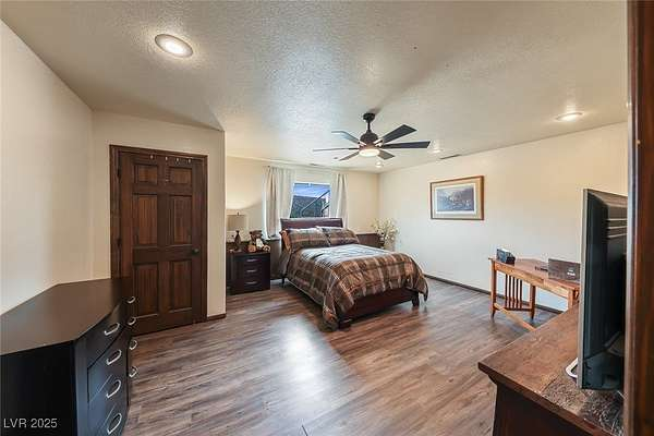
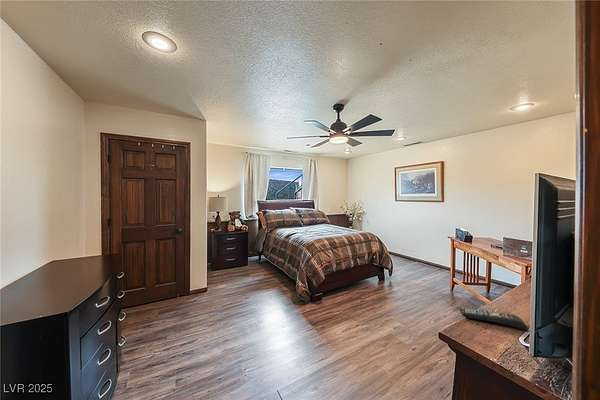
+ remote control (491, 316)
